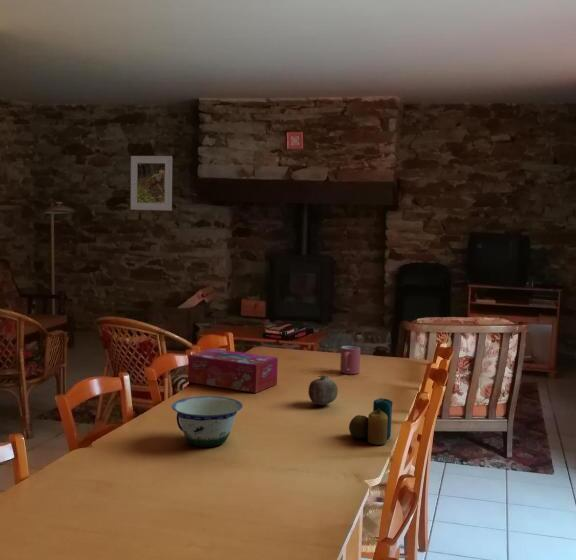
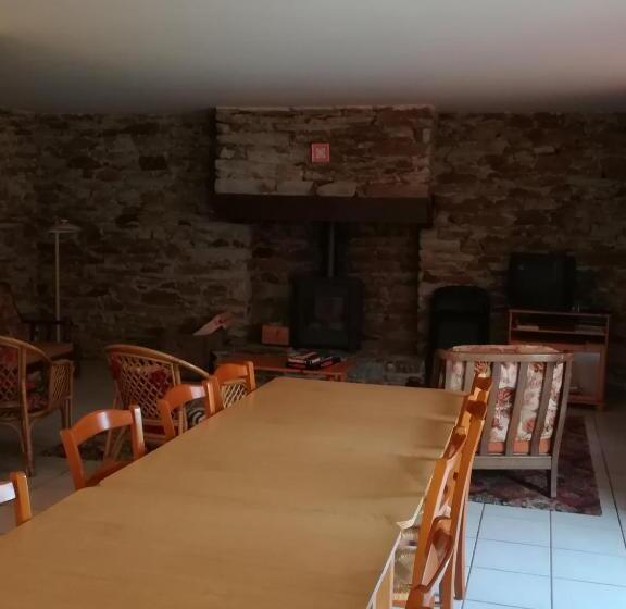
- mug (348, 360)
- bowl (205, 423)
- candle (371, 419)
- fruit (322, 389)
- tissue box (232, 369)
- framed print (151, 183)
